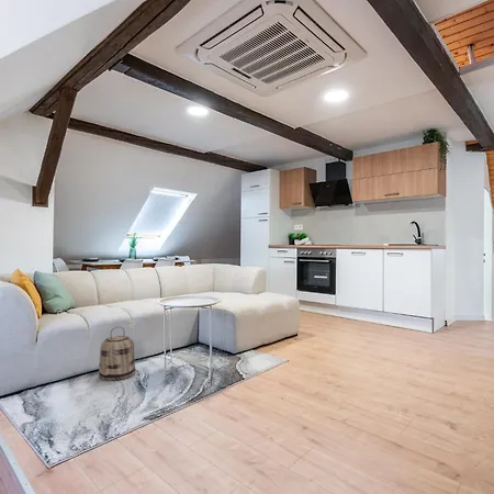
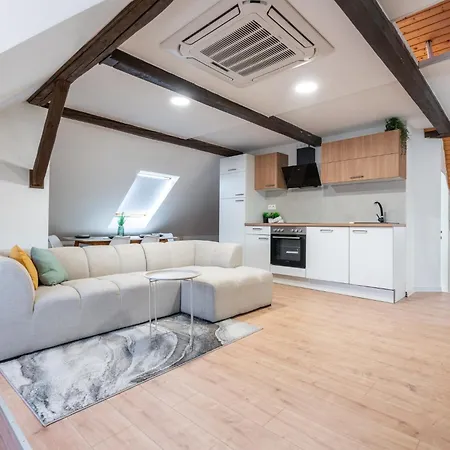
- basket (117, 350)
